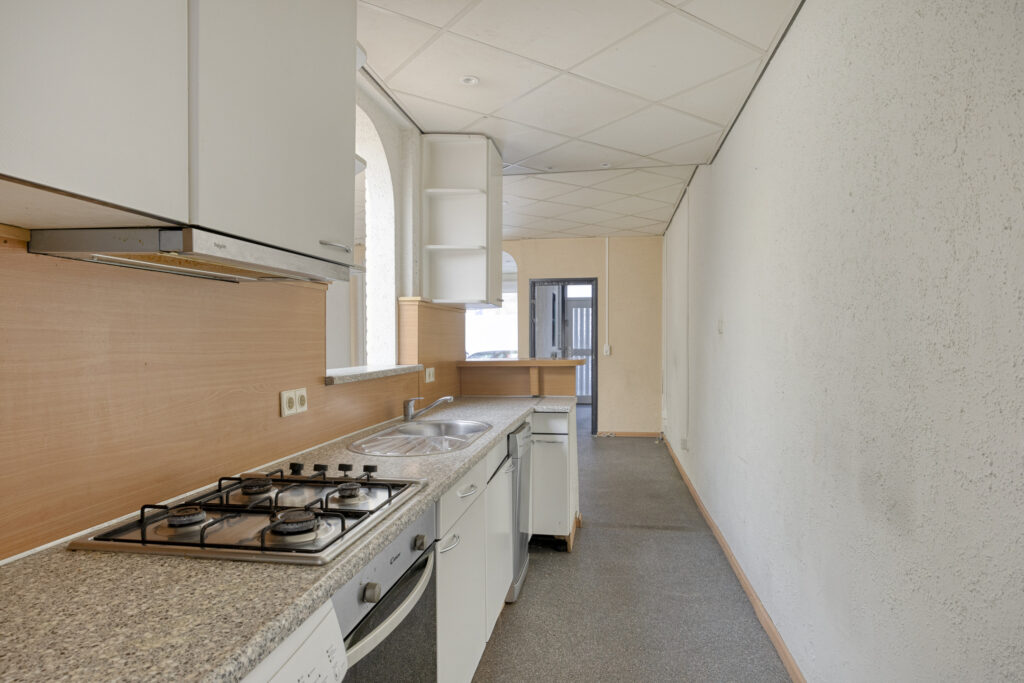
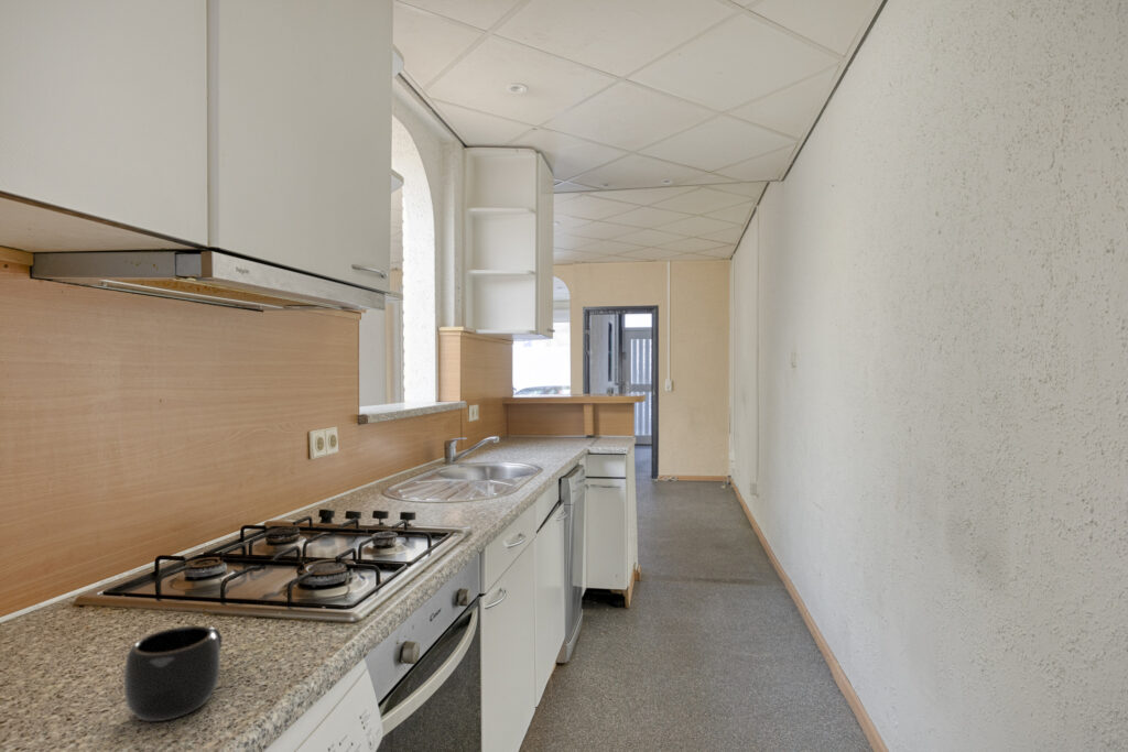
+ mug (184, 667)
